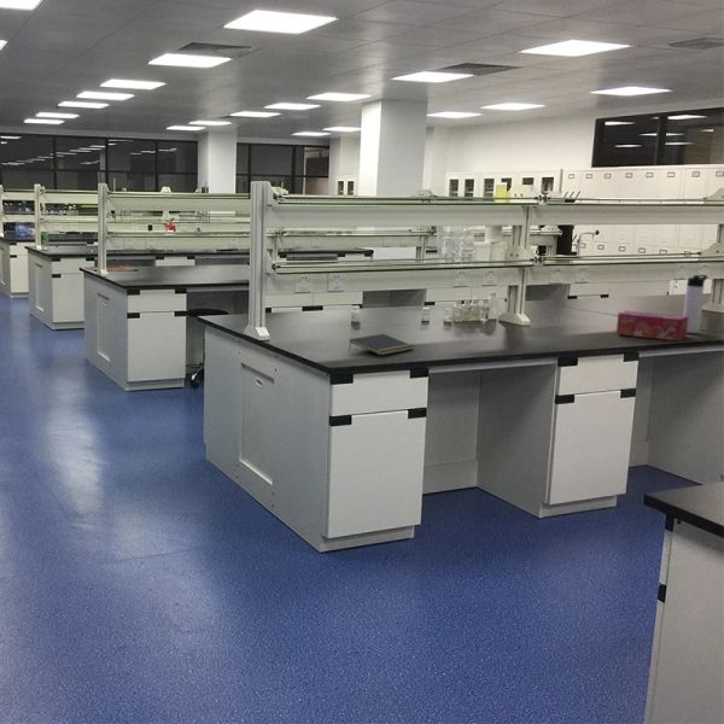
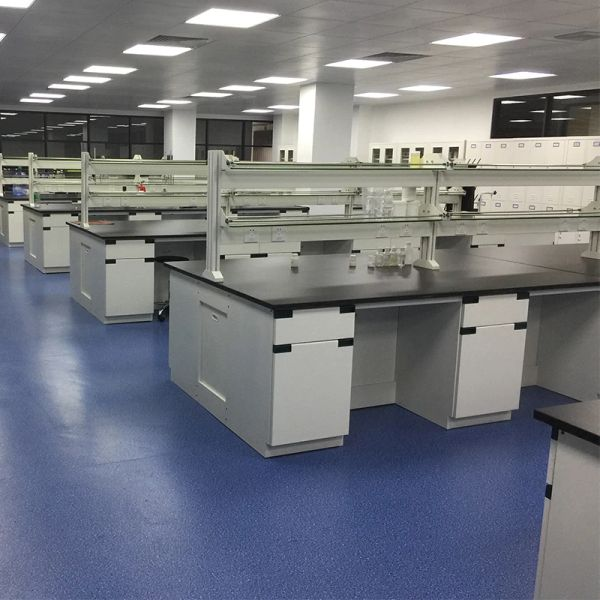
- notepad (381, 344)
- tissue box (652, 325)
- thermos bottle (695, 303)
